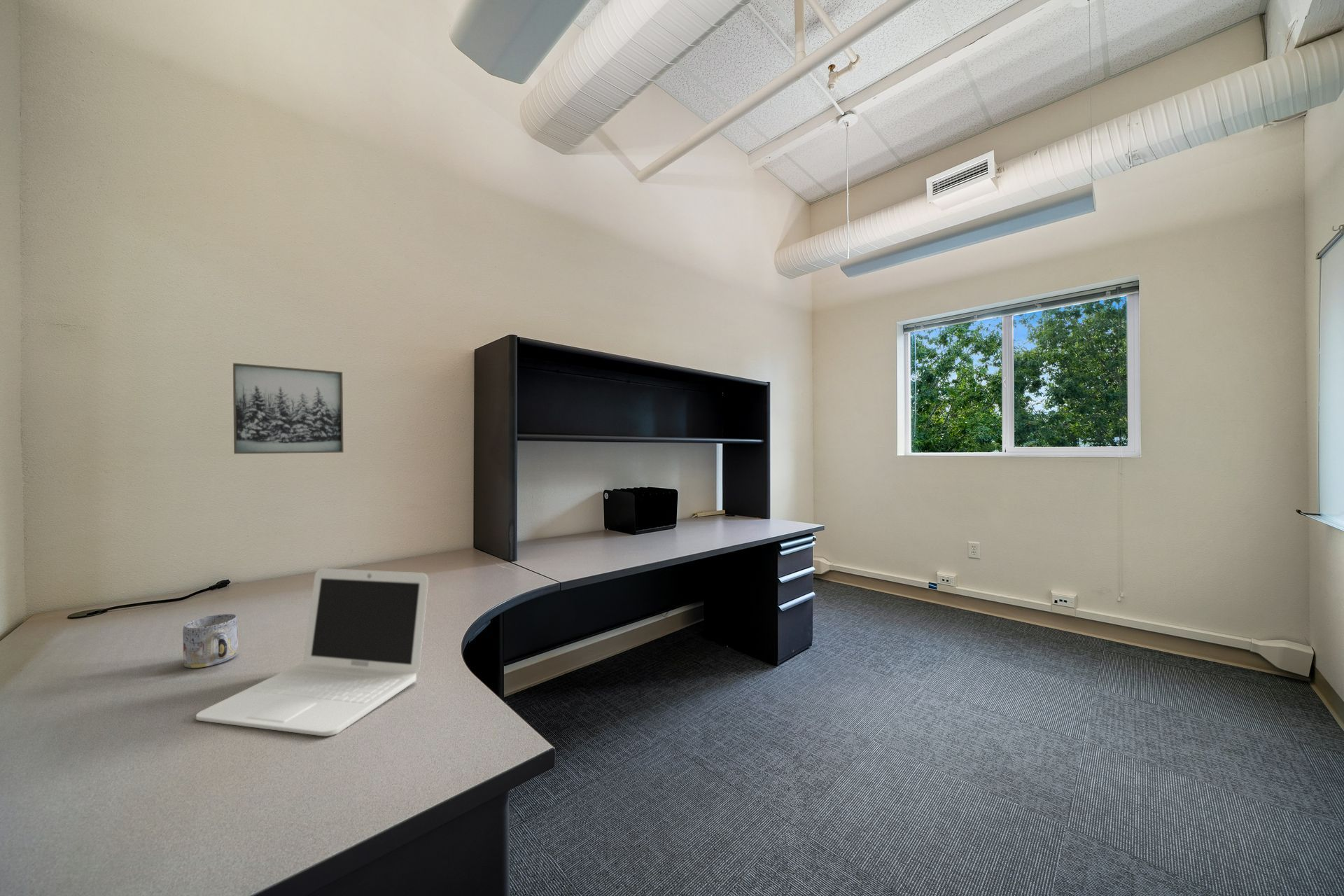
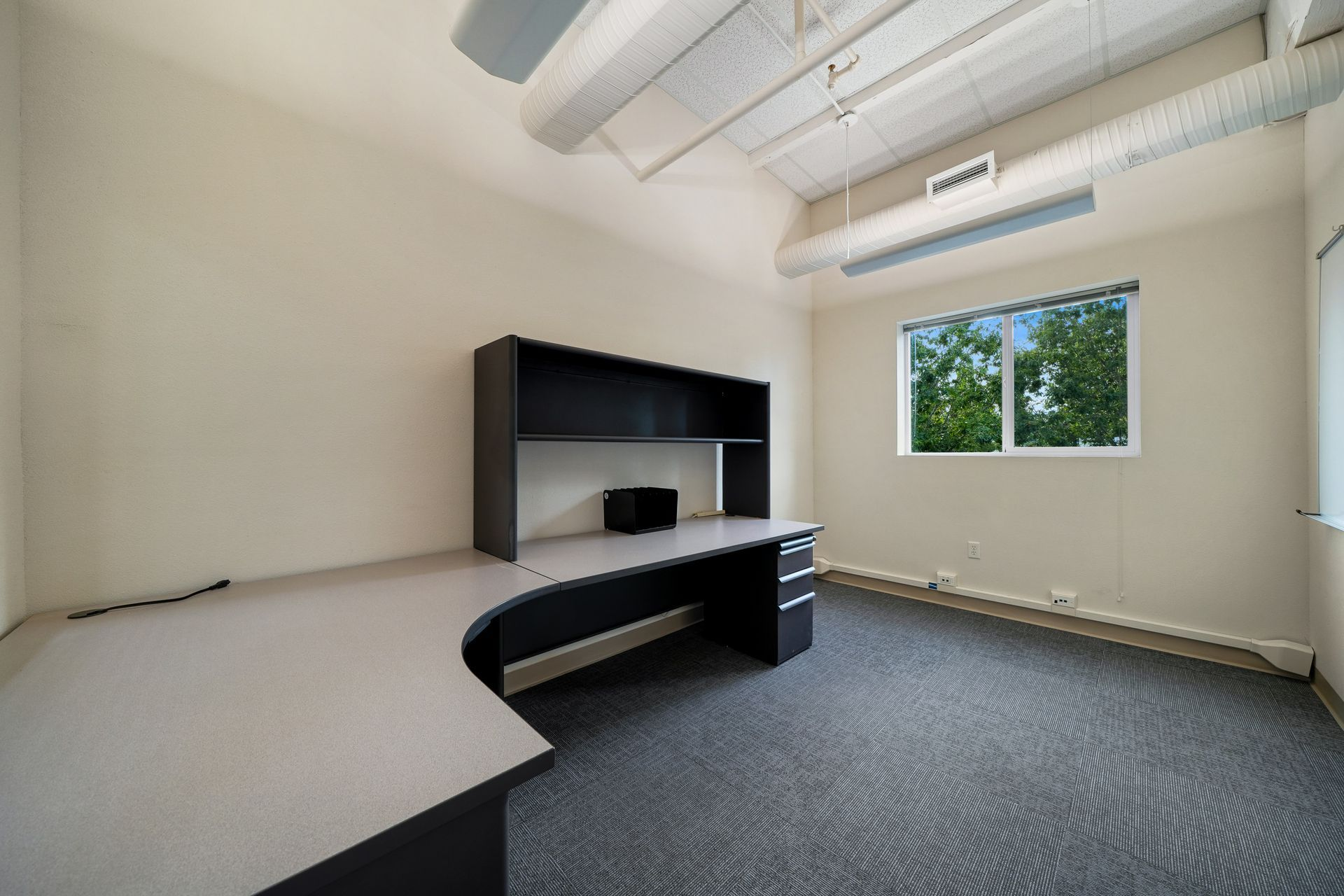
- mug (215, 641)
- wall art (290, 410)
- laptop (323, 639)
